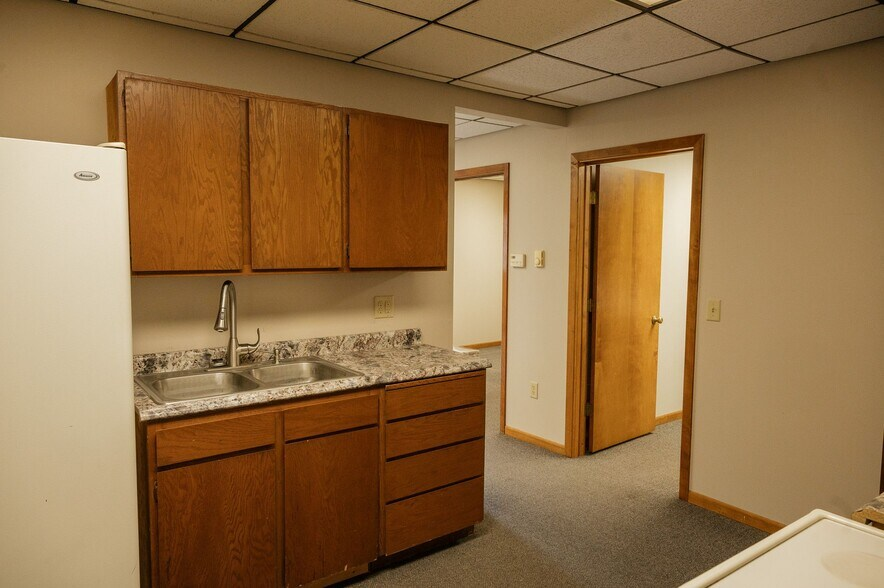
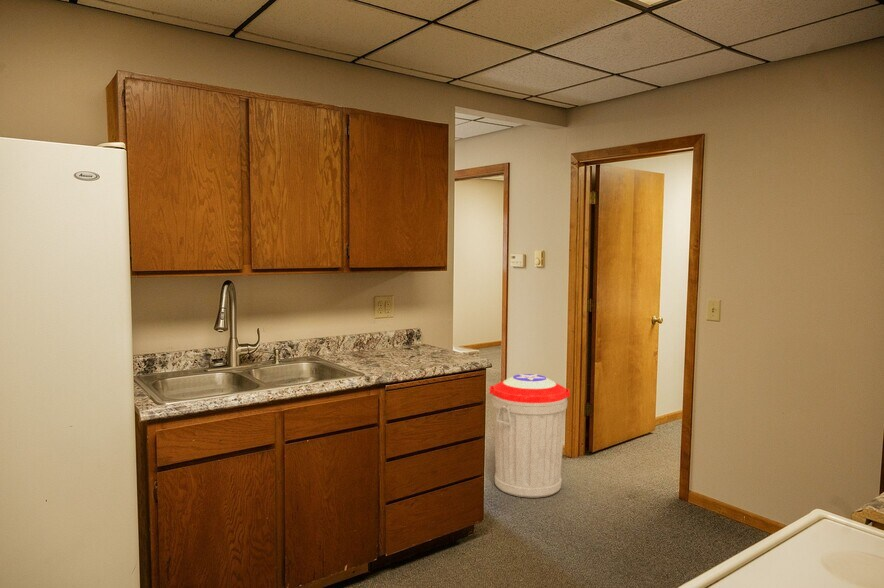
+ trash can (528, 431)
